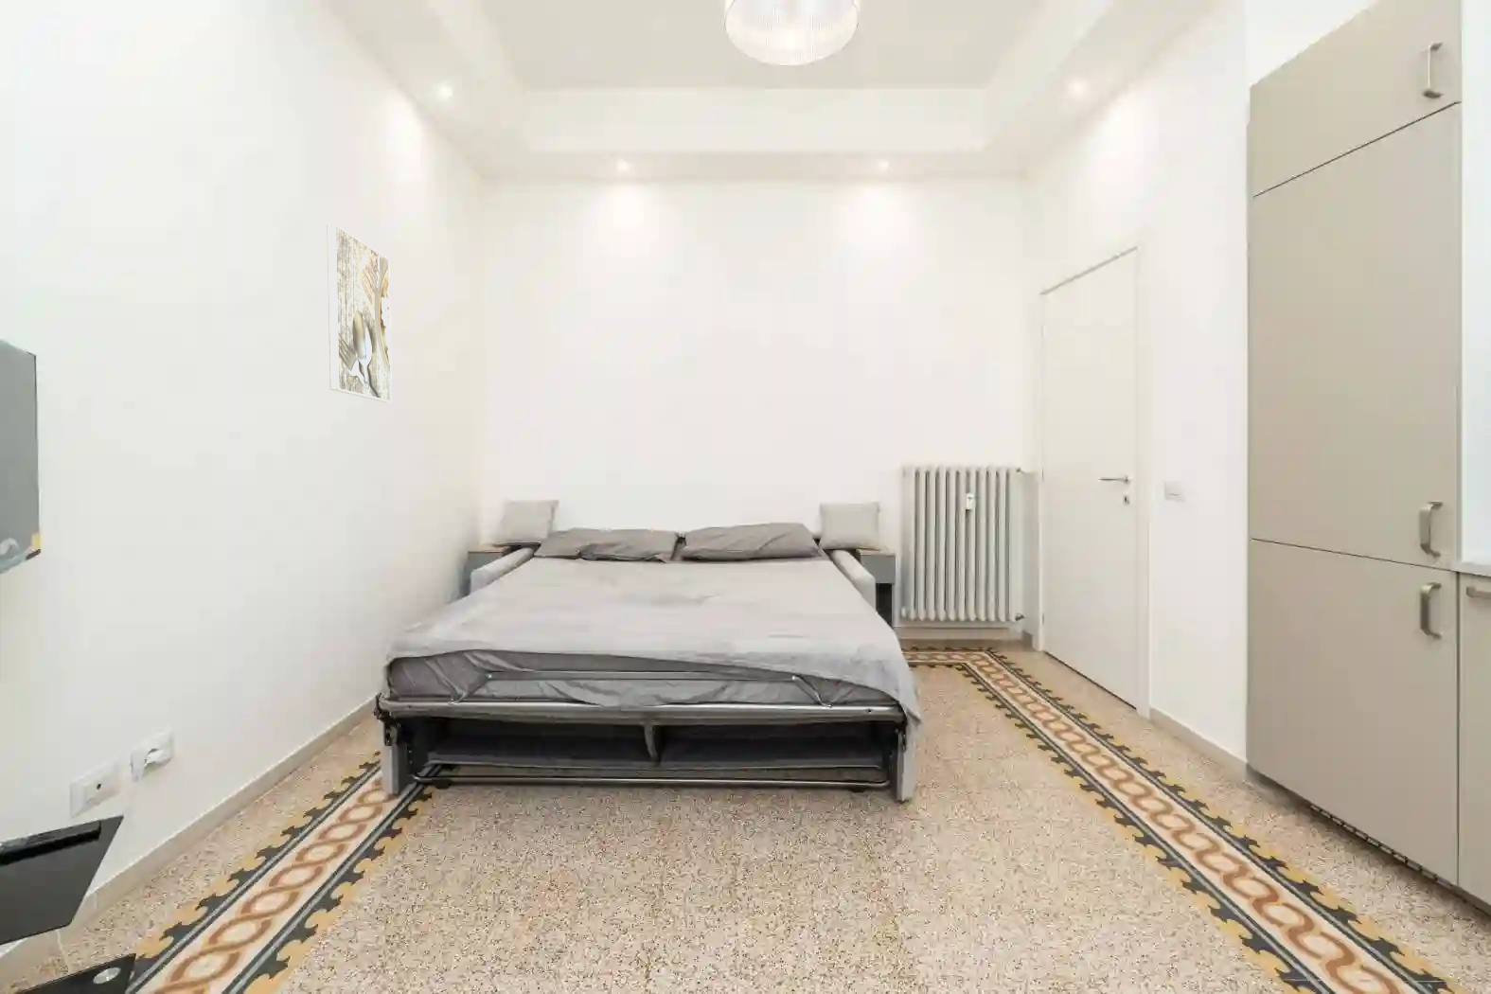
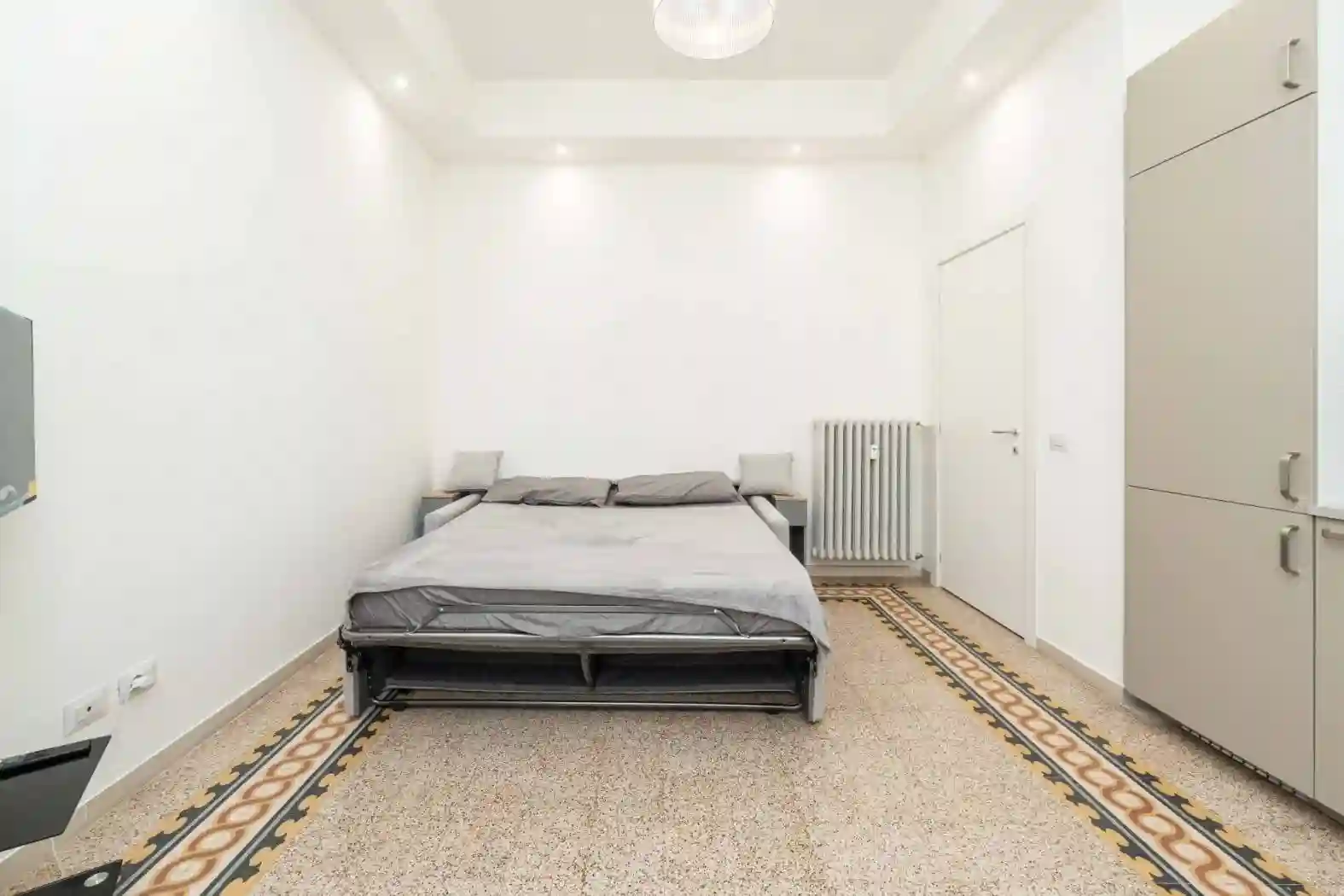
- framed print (362, 320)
